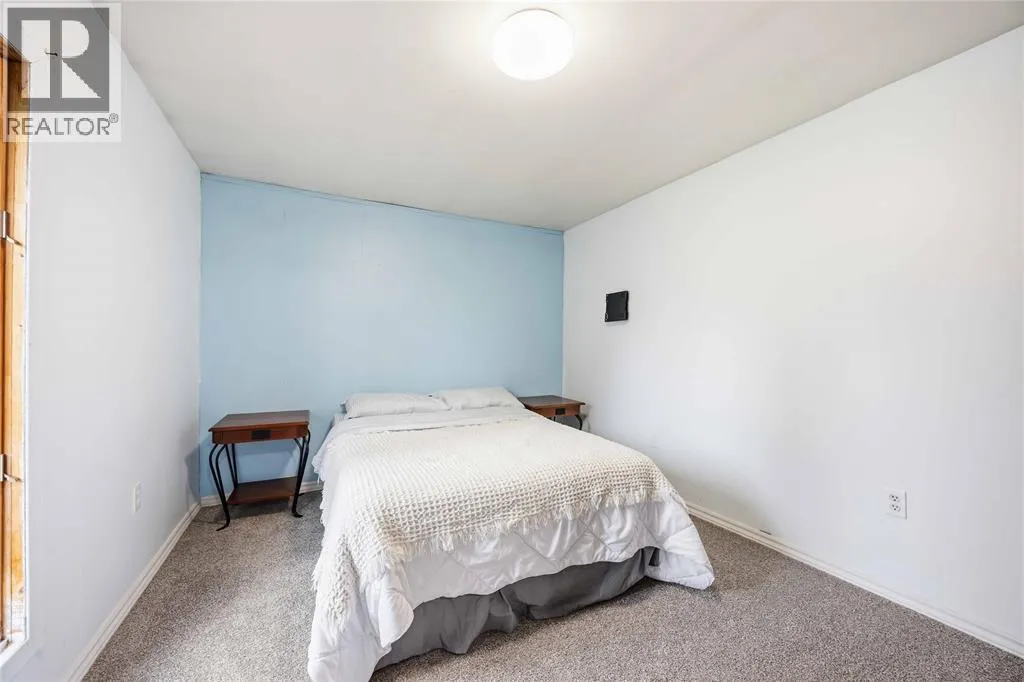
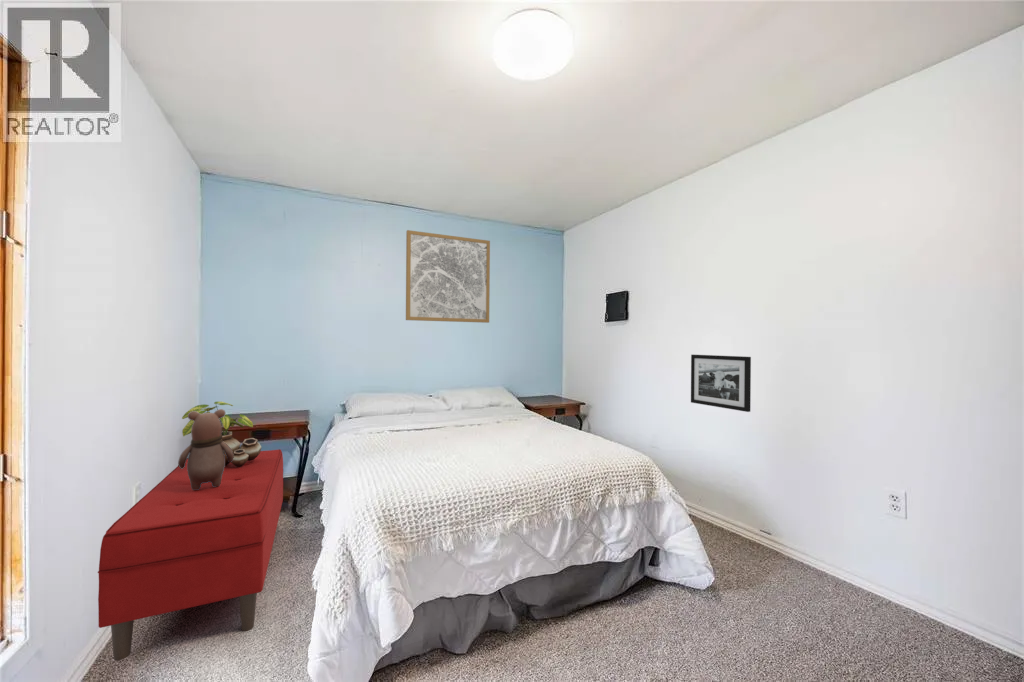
+ picture frame (718, 381)
+ teddy bear (206, 448)
+ wall art (449, 278)
+ bench (216, 528)
+ potted plant (222, 433)
